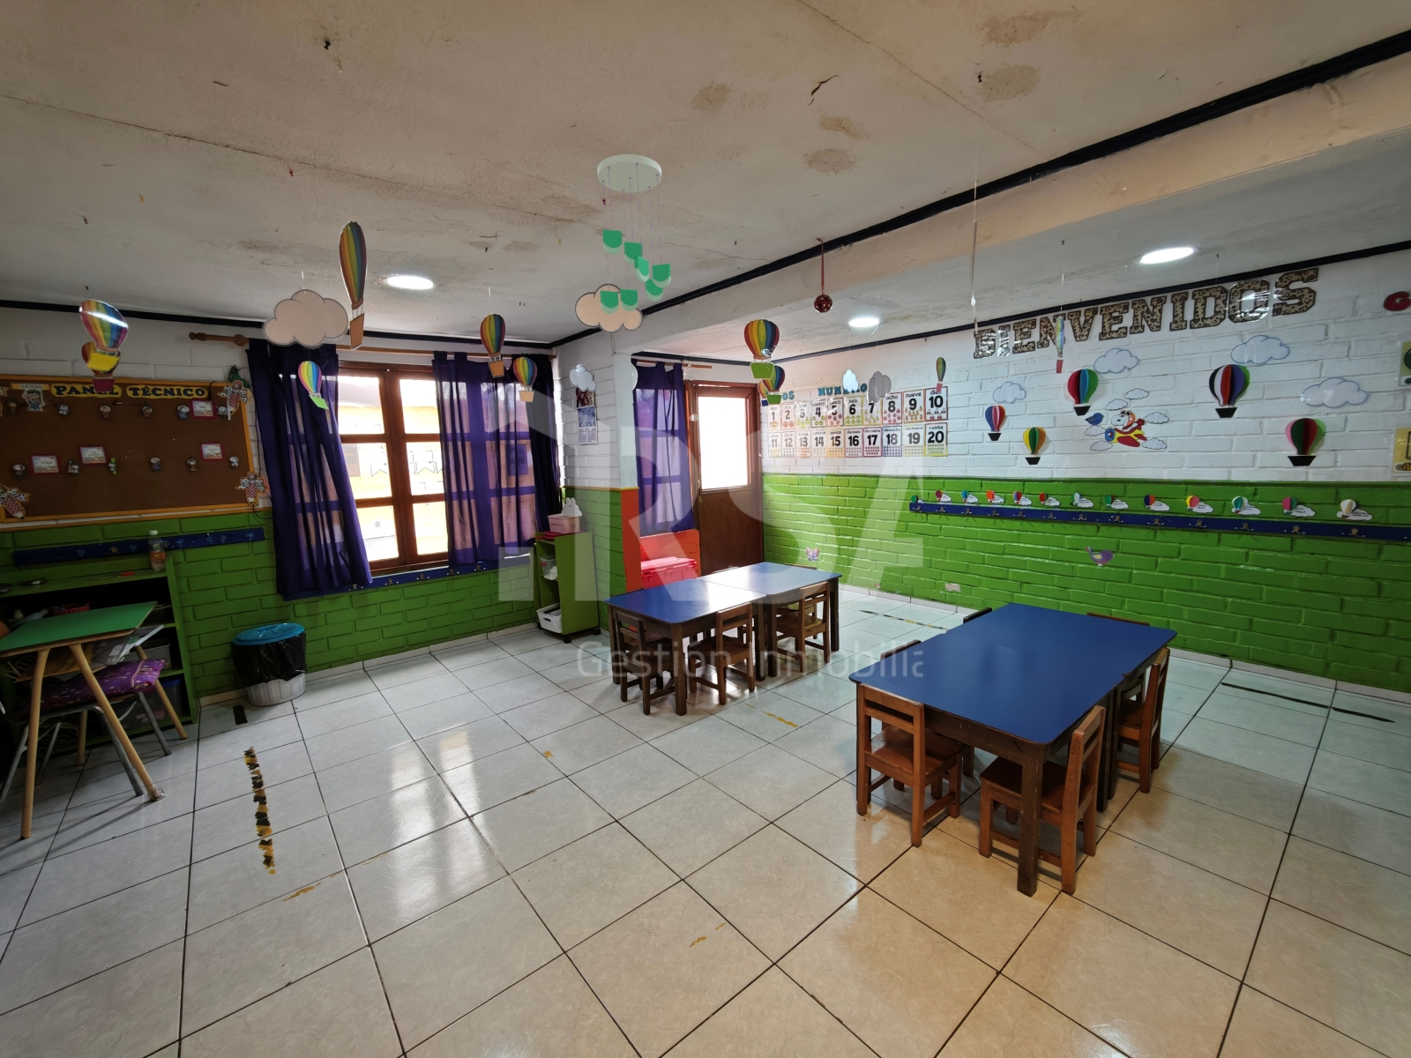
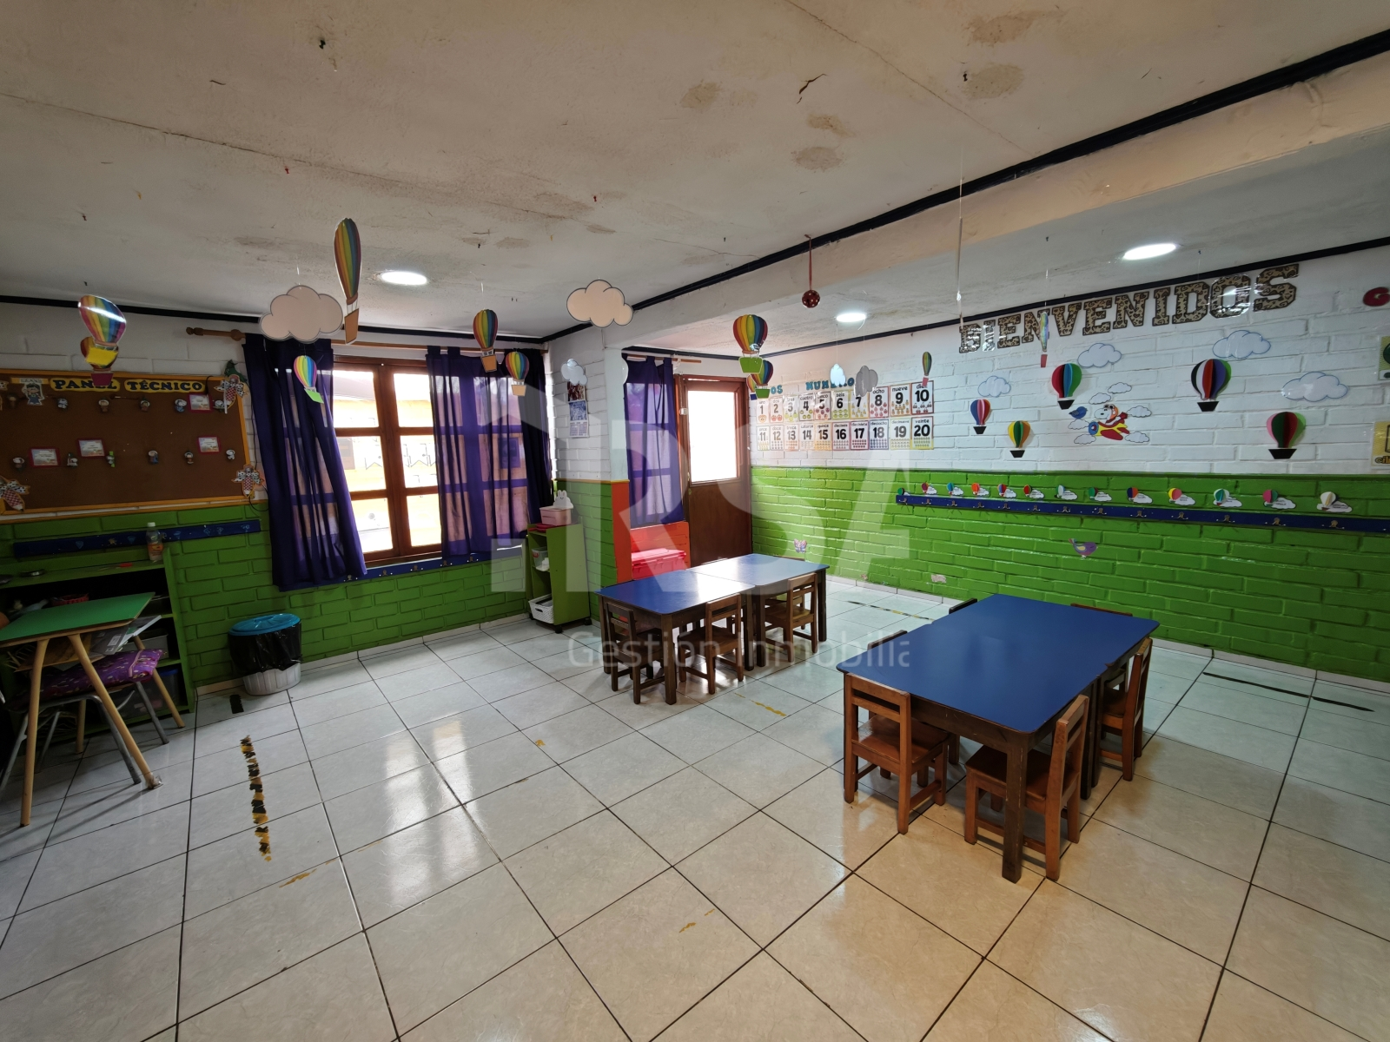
- ceiling mobile (632, 242)
